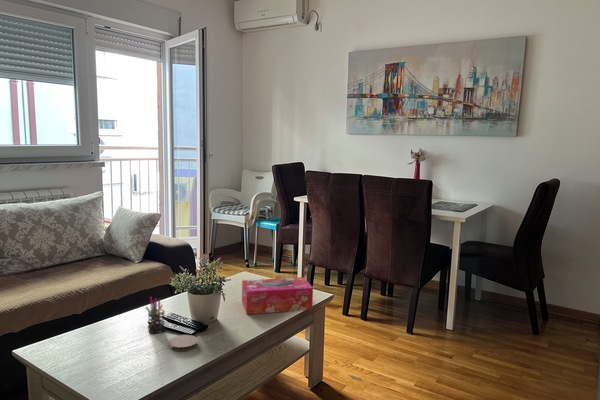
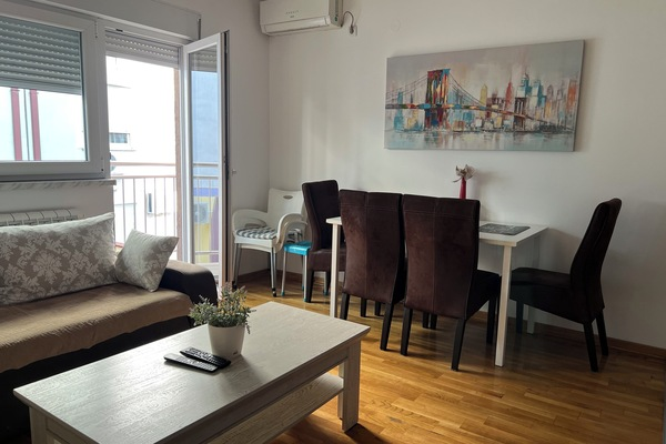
- coaster (183, 342)
- tissue box (276, 294)
- pen holder (154, 314)
